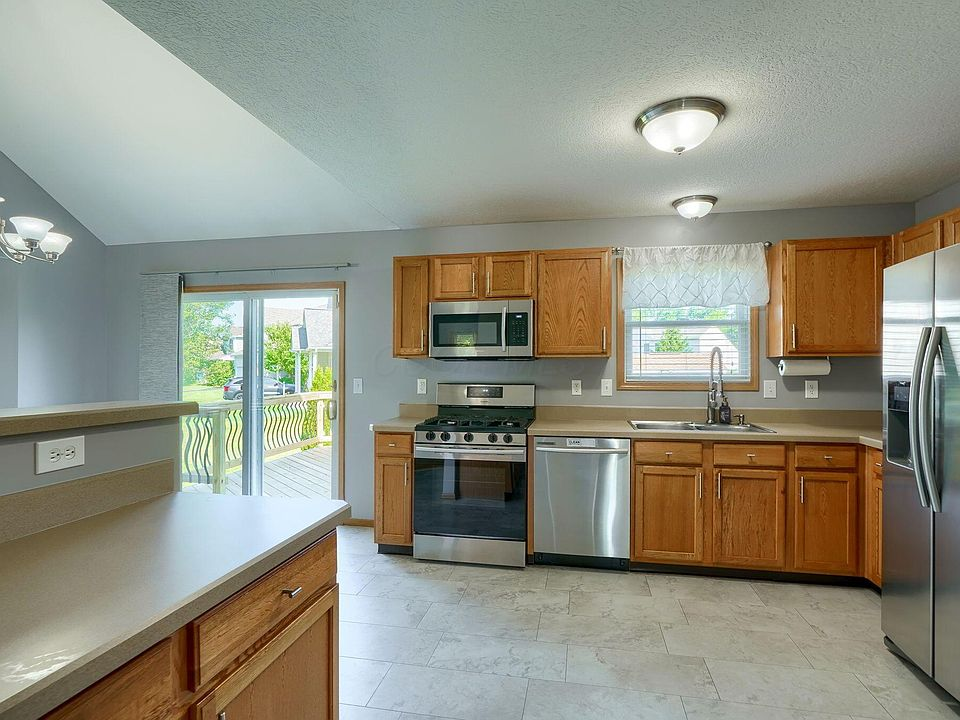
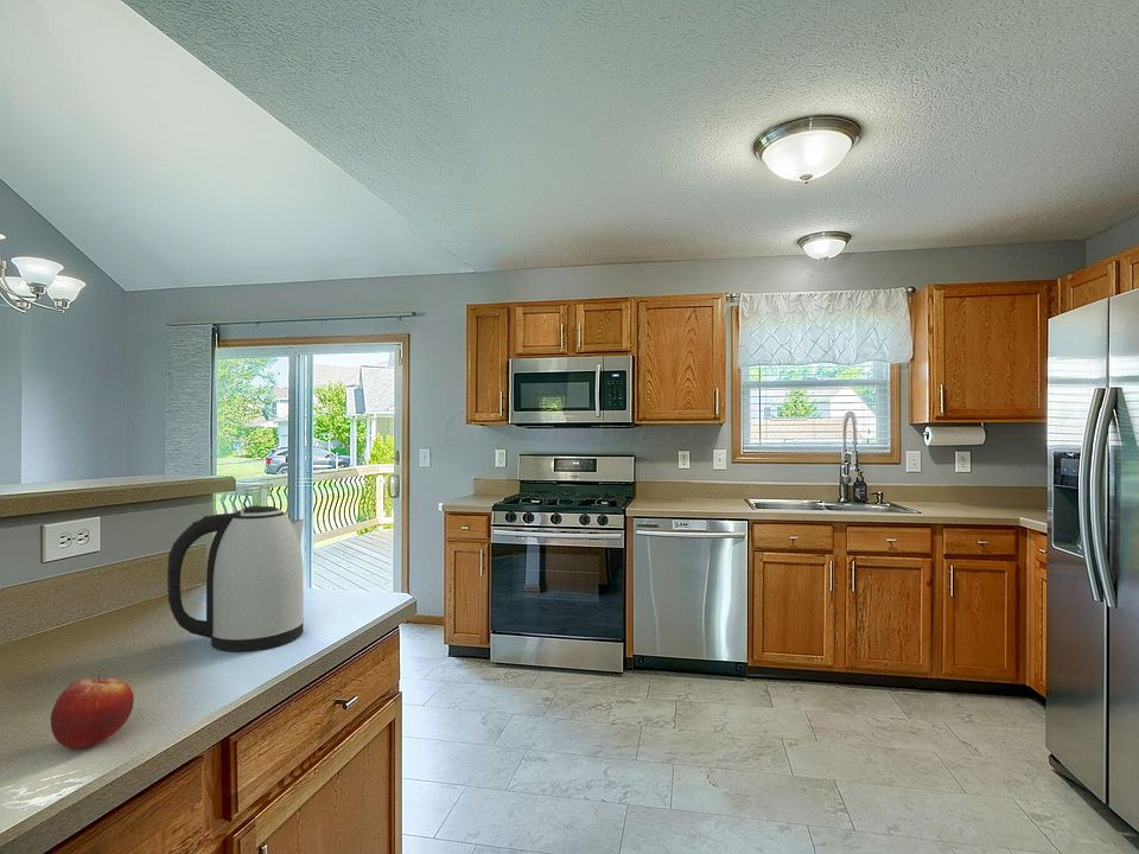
+ kettle (240, 573)
+ fruit (93, 709)
